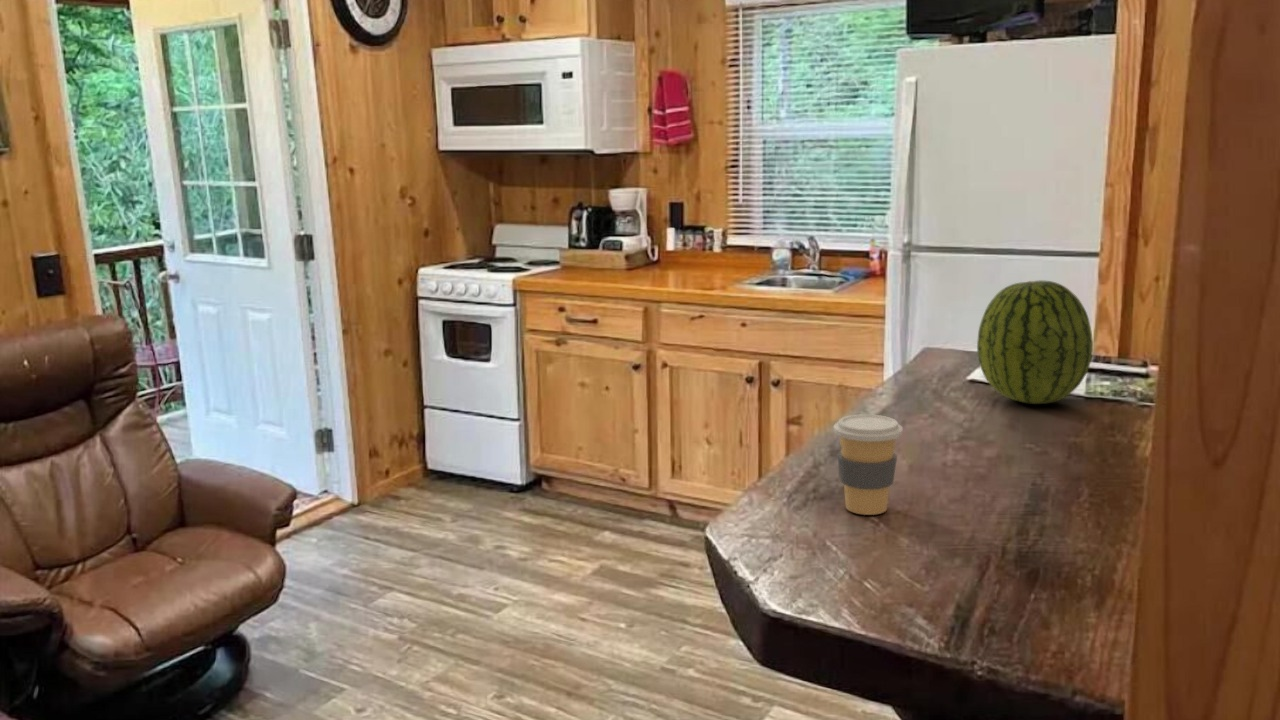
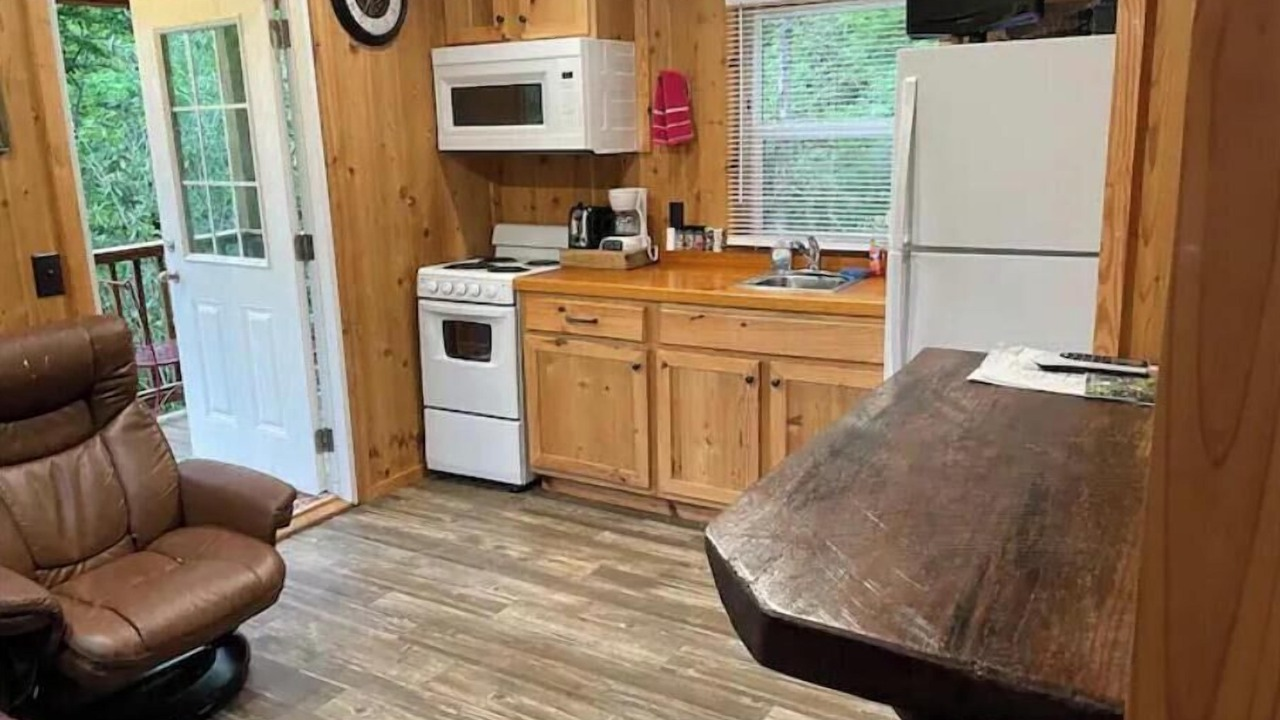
- fruit (1034, 342)
- coffee cup (867, 465)
